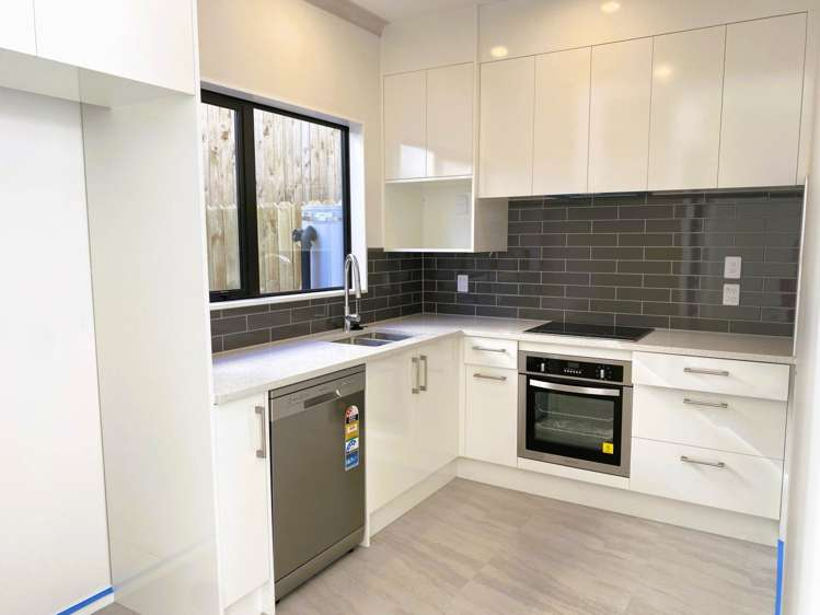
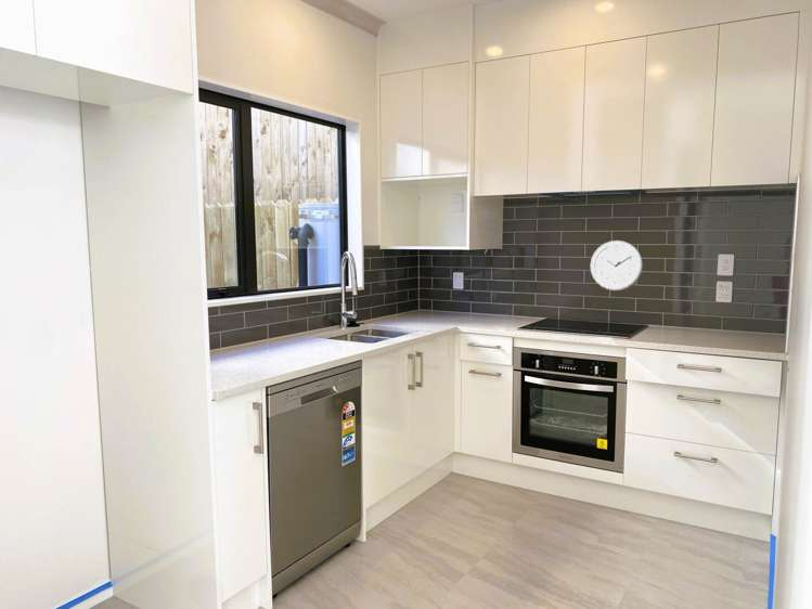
+ wall clock (615, 265)
